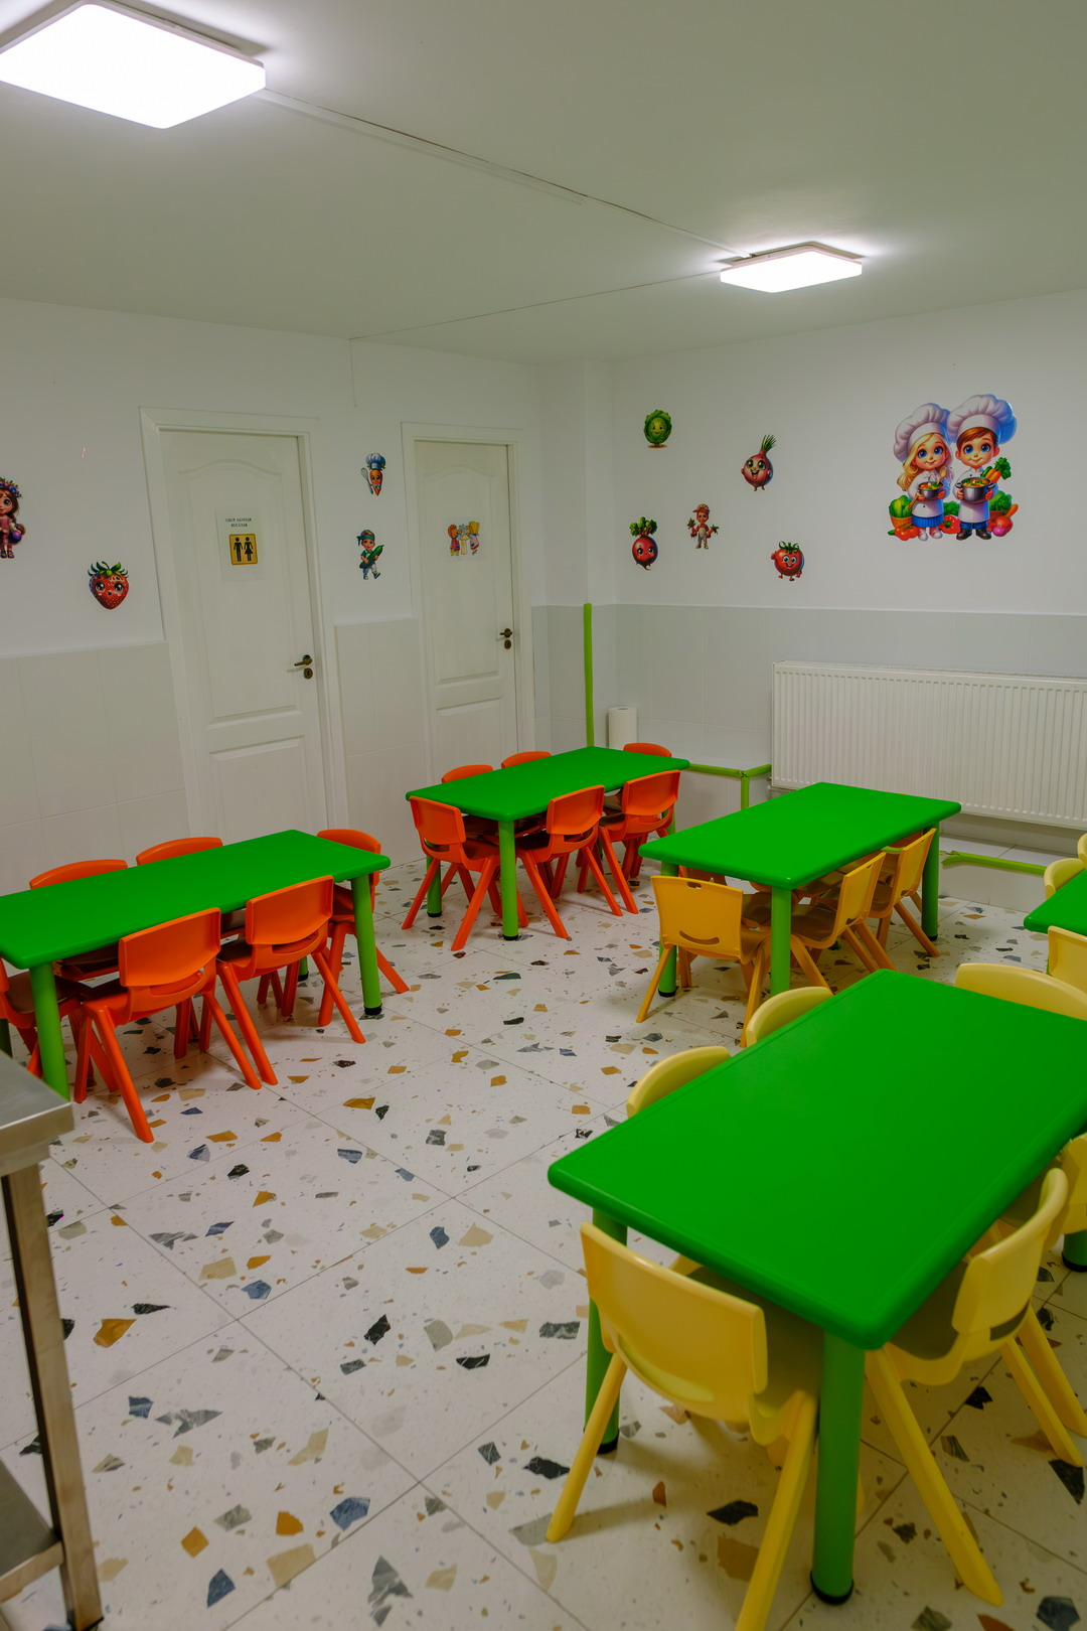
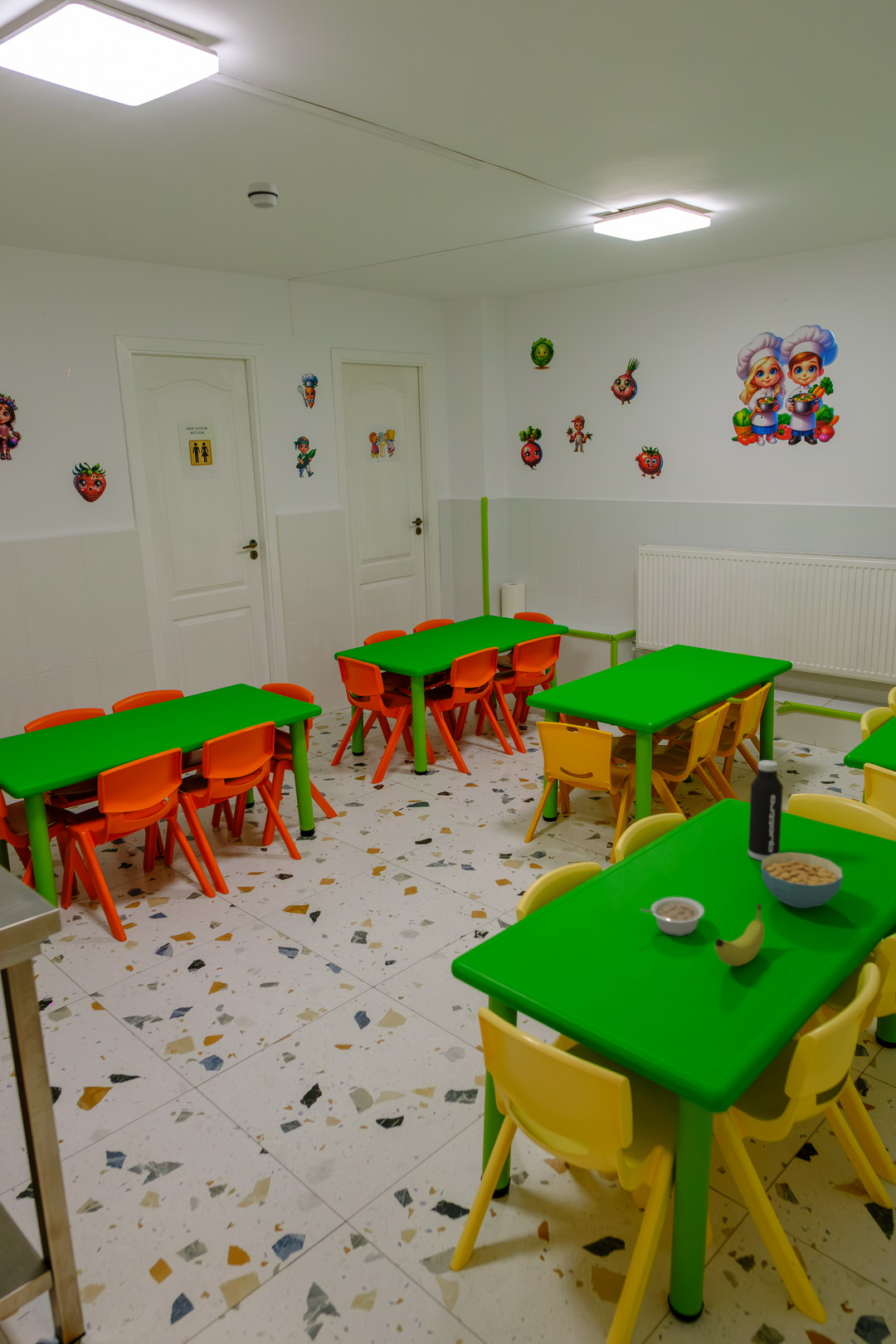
+ smoke detector (262, 195)
+ water bottle (766, 809)
+ fruit (743, 941)
+ cereal bowl (800, 885)
+ legume (675, 917)
